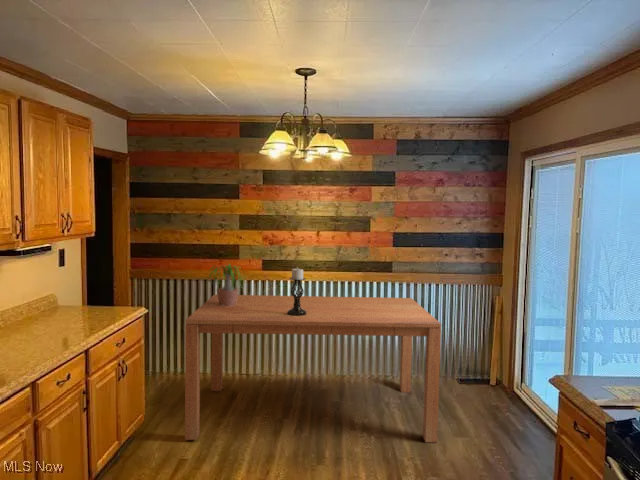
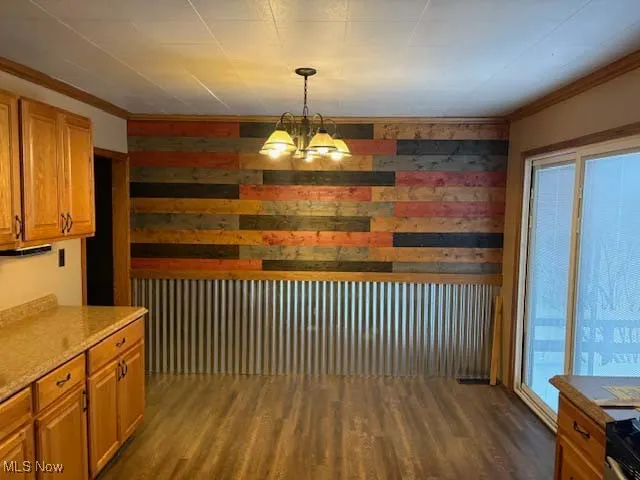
- candle holder (297, 290)
- potted plant (224, 284)
- dining table (312, 334)
